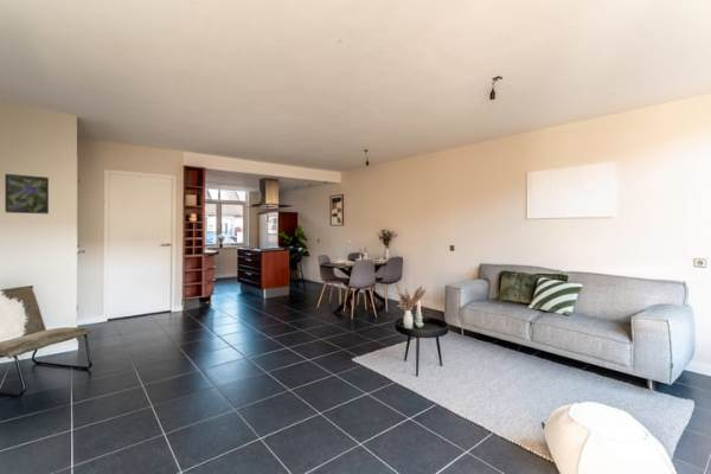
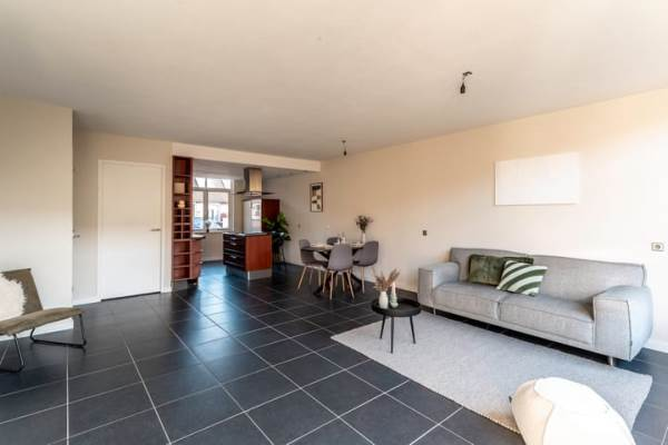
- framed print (27, 194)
